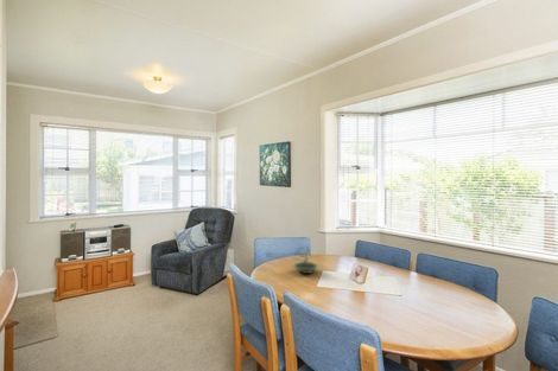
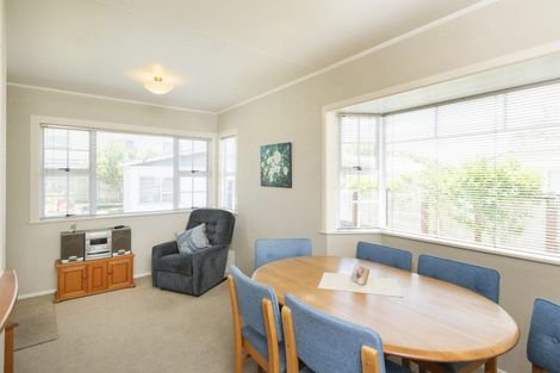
- terrarium (305, 251)
